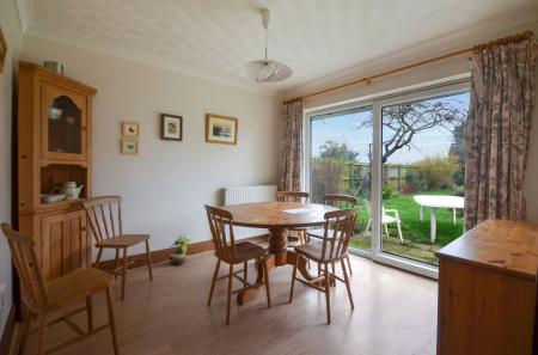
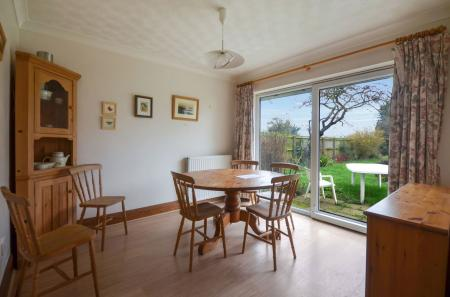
- potted plant (181, 249)
